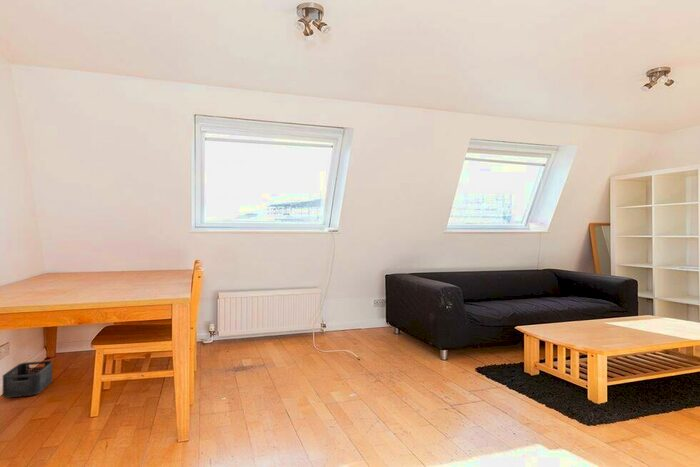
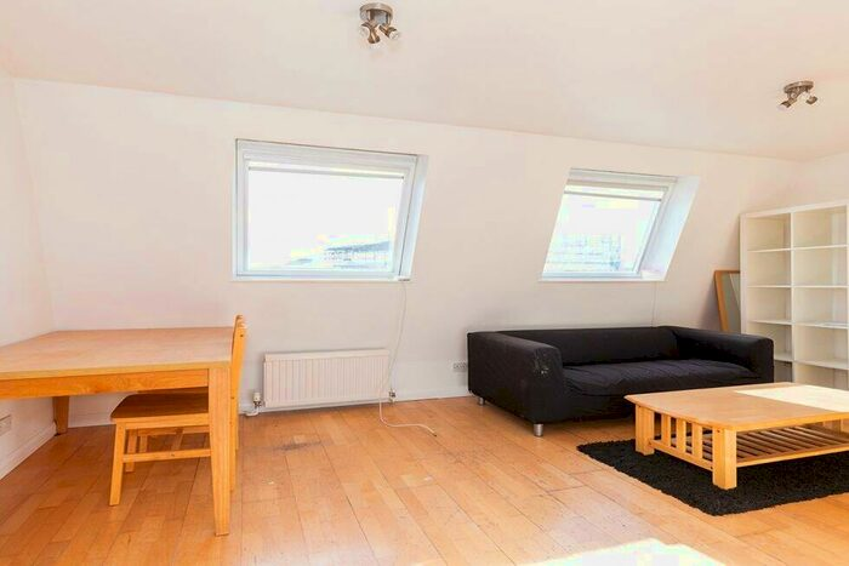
- storage bin (28, 378)
